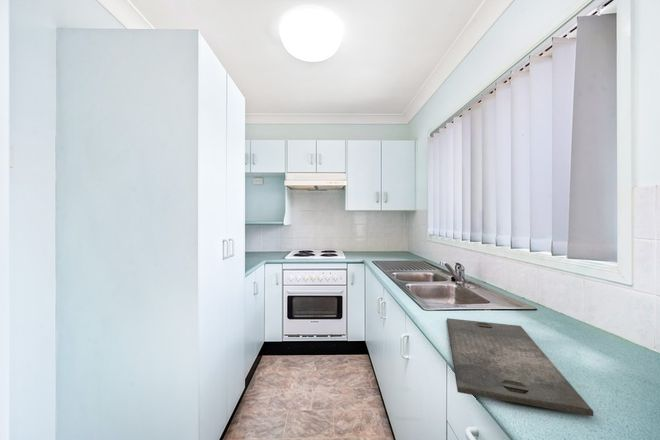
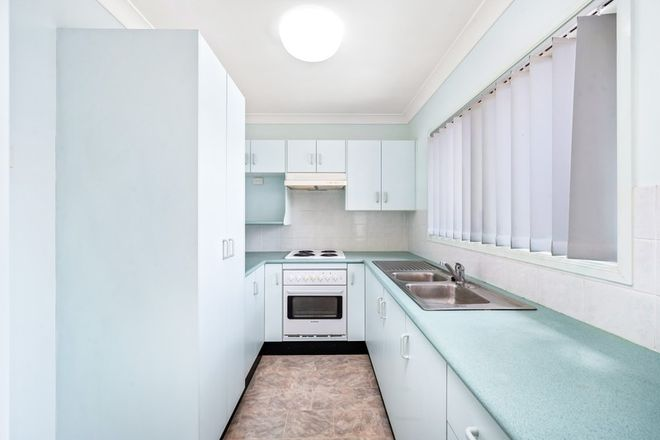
- cutting board (496, 351)
